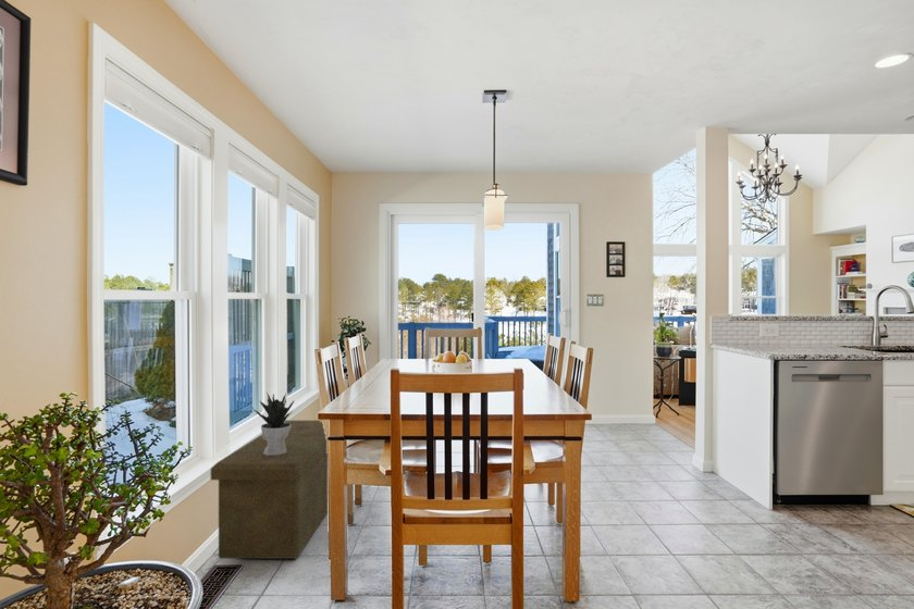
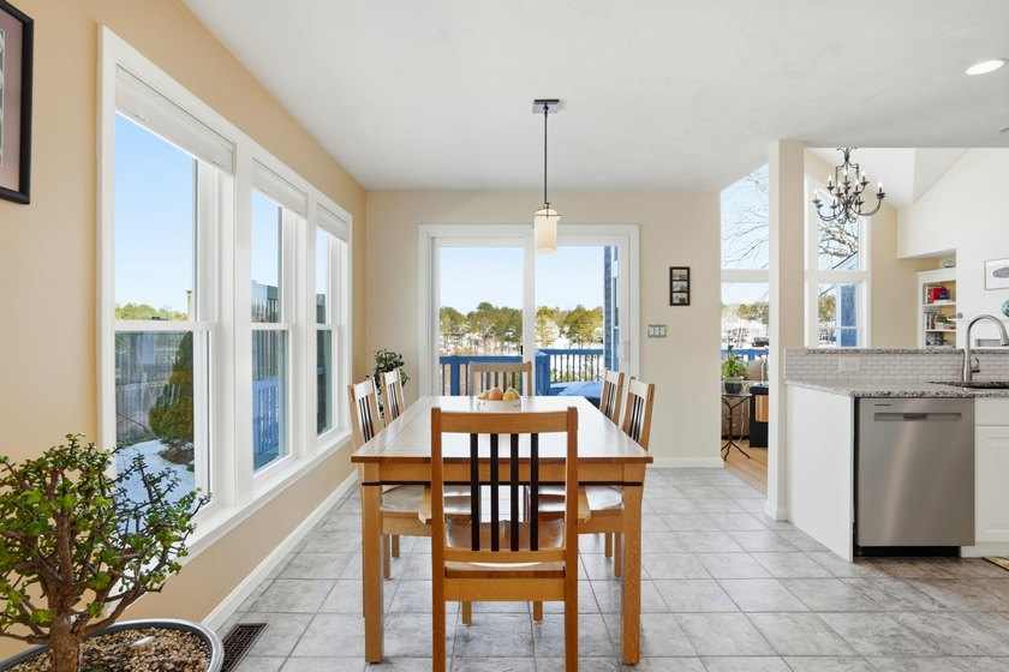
- storage bench (289, 478)
- potted plant (273, 421)
